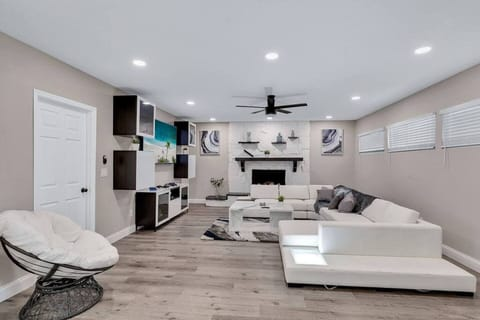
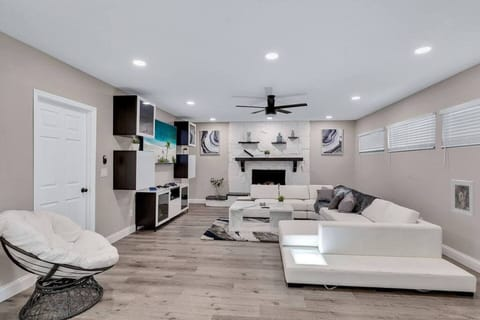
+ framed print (462, 197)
